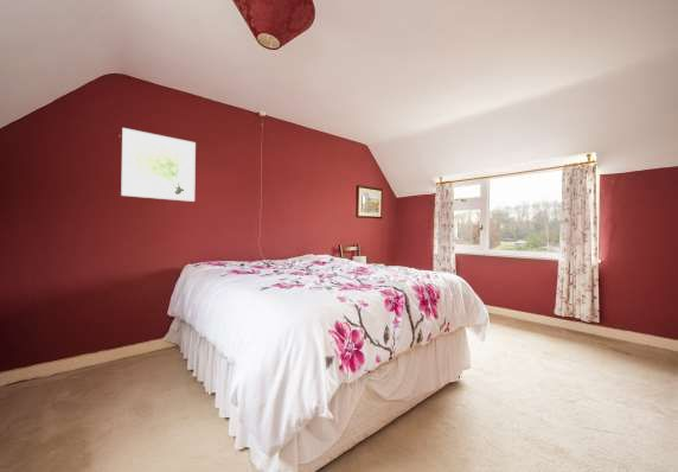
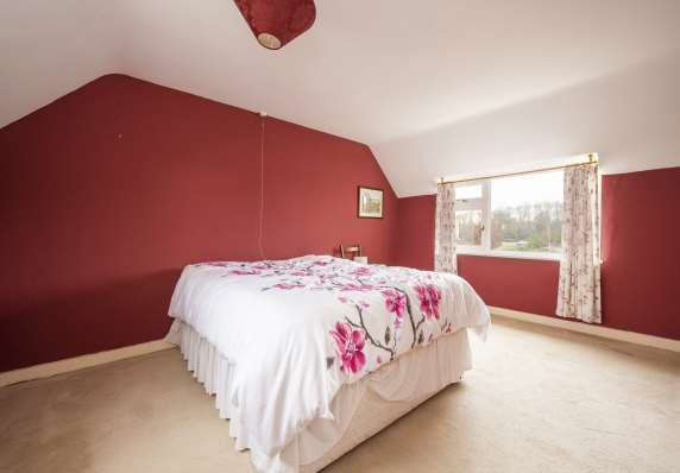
- wall art (160, 167)
